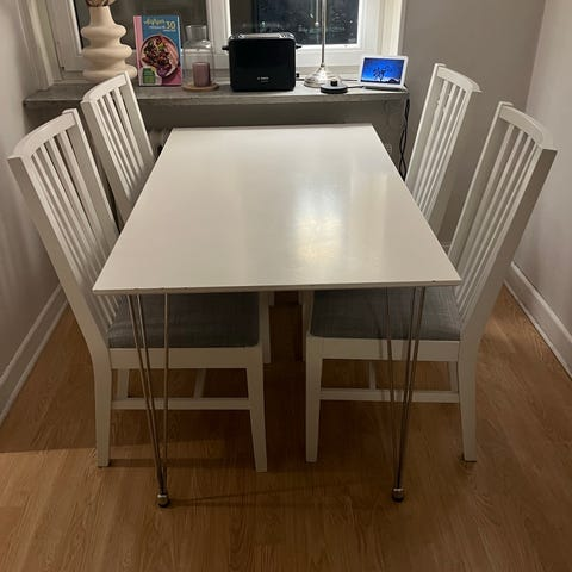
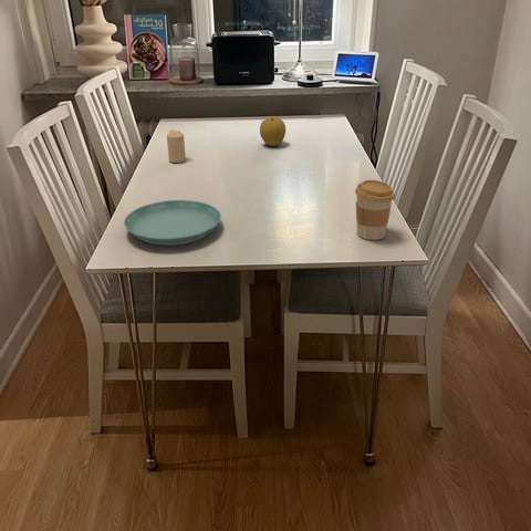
+ saucer (173, 222)
+ fruit (272, 131)
+ coffee cup (373, 209)
+ candle (176, 145)
